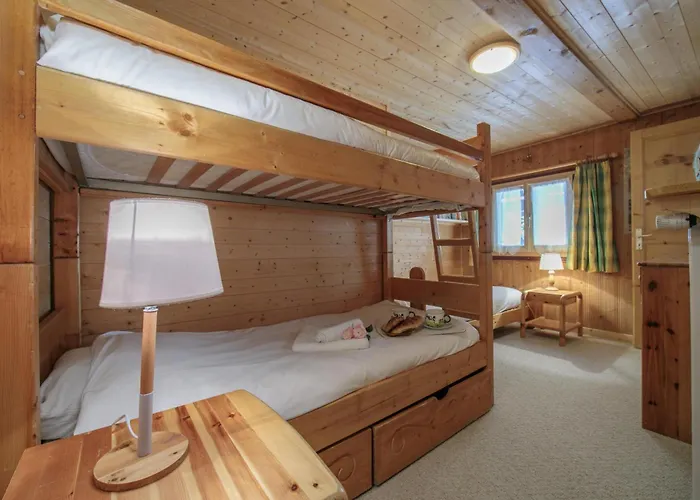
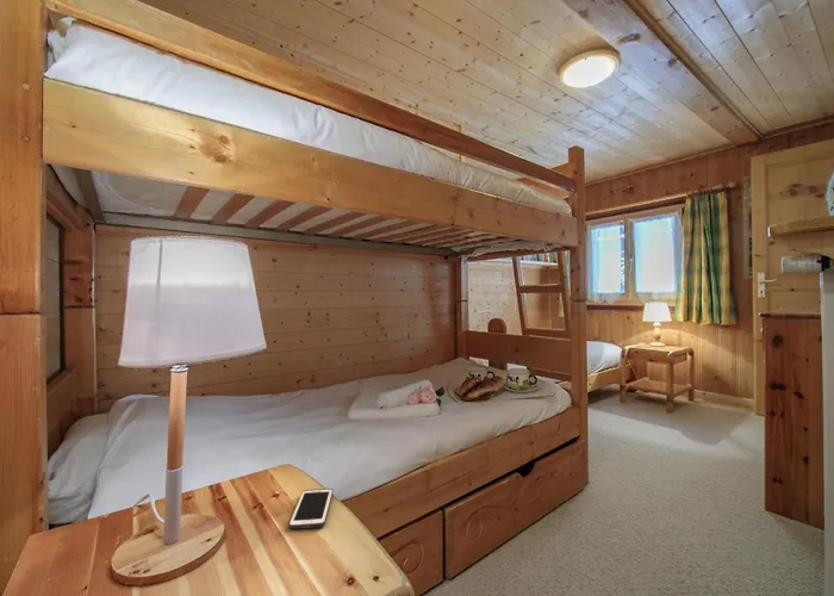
+ cell phone (312, 507)
